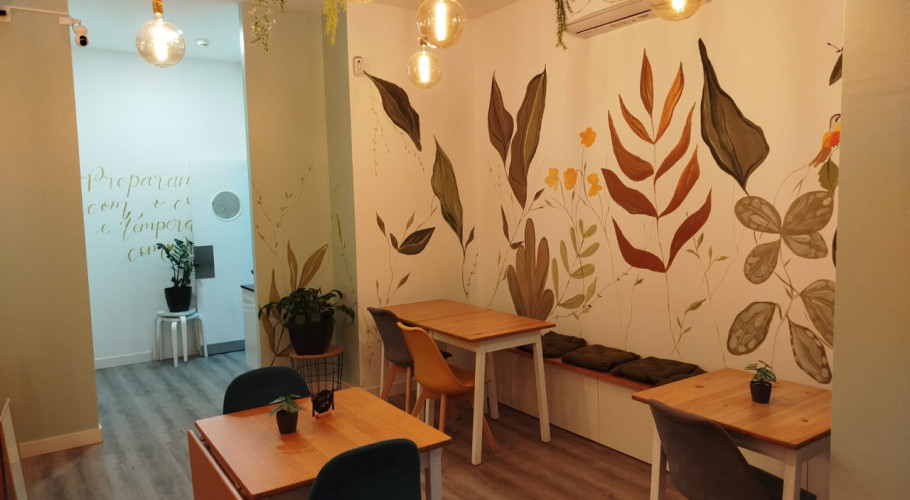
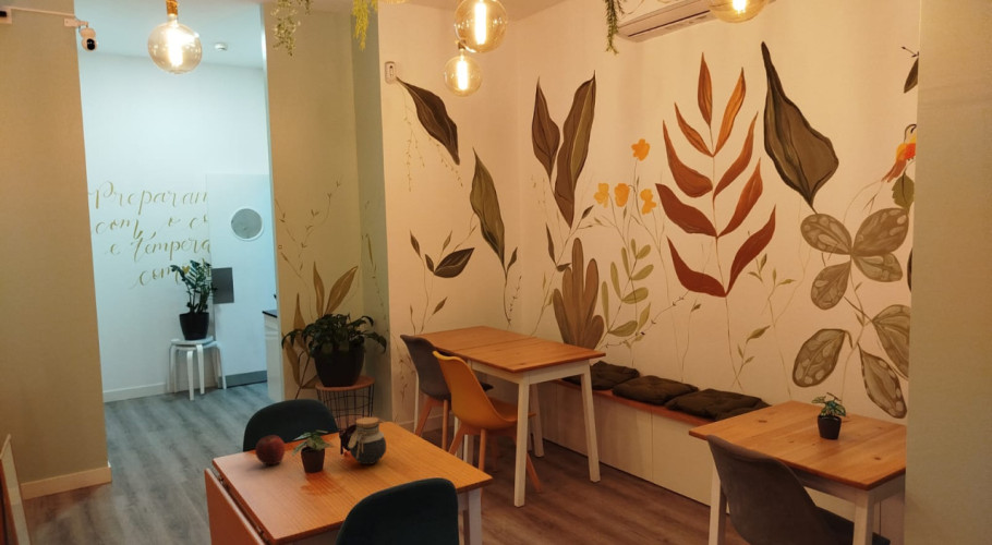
+ jar (365, 441)
+ fruit (269, 449)
